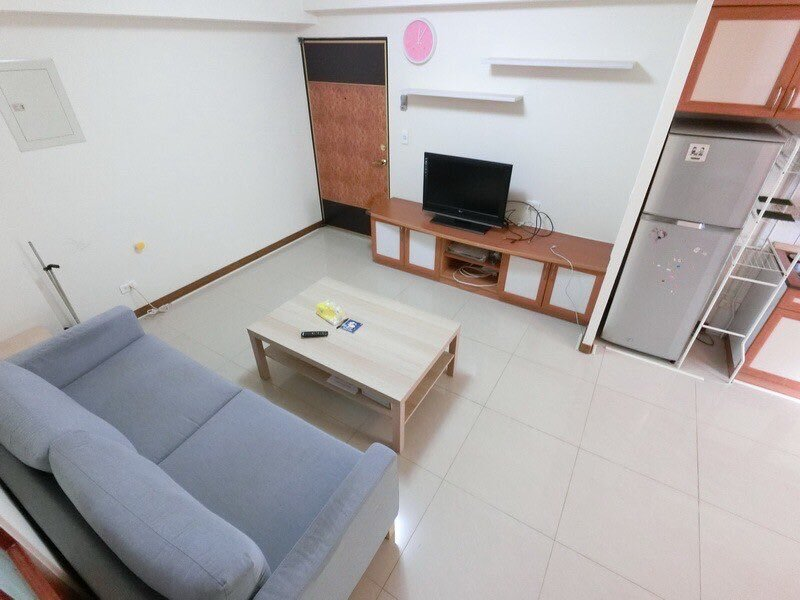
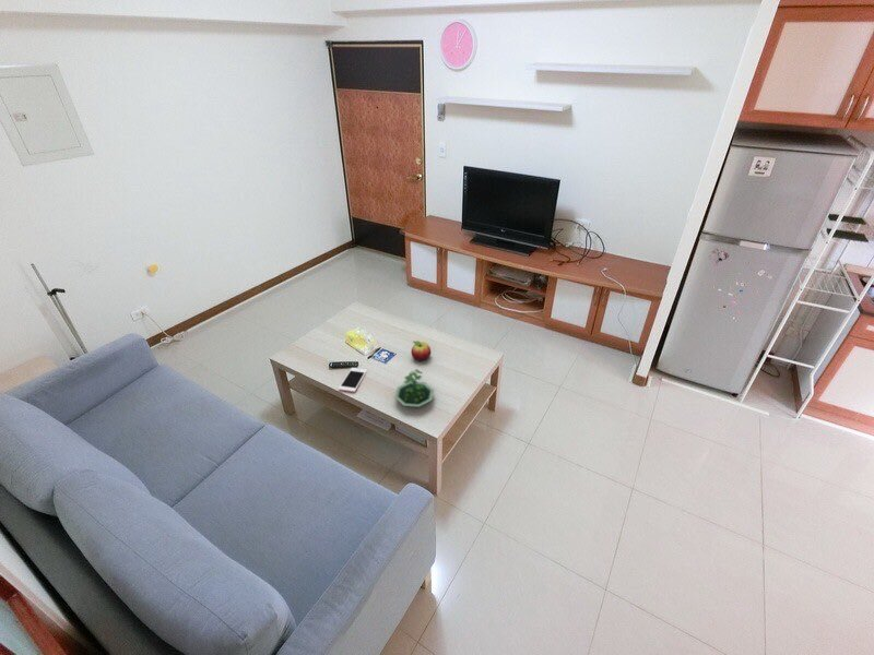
+ terrarium (414, 376)
+ cell phone (353, 379)
+ fruit (421, 350)
